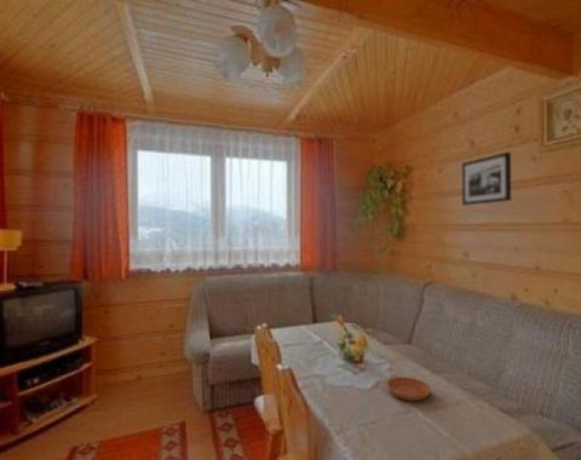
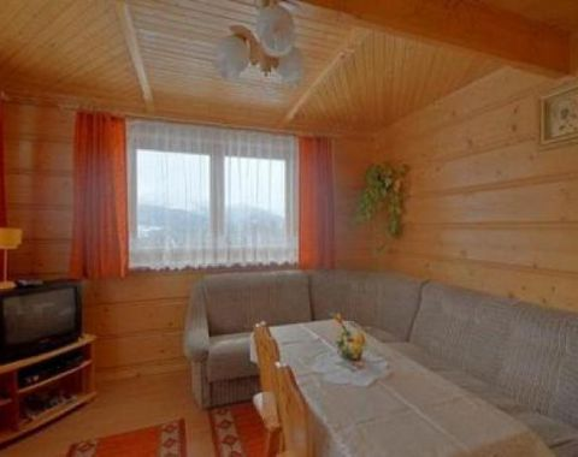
- saucer (408, 389)
- picture frame (484, 180)
